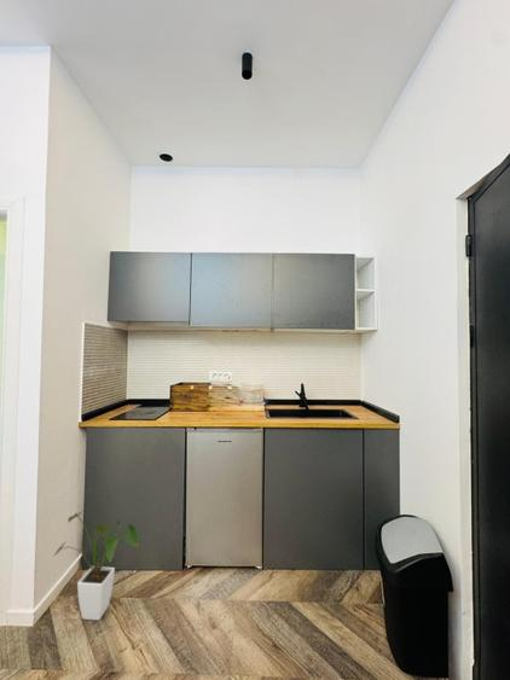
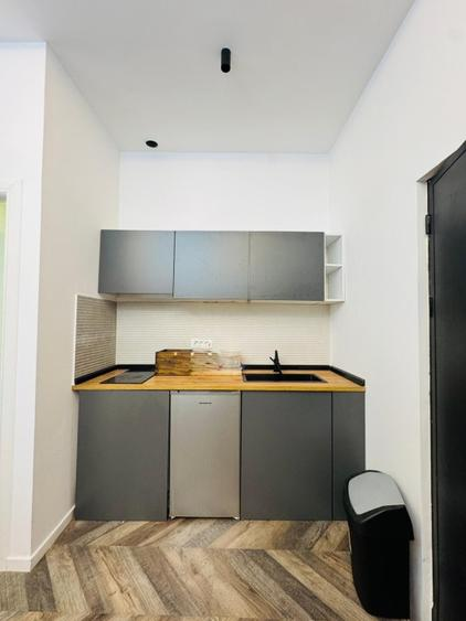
- house plant (93, 570)
